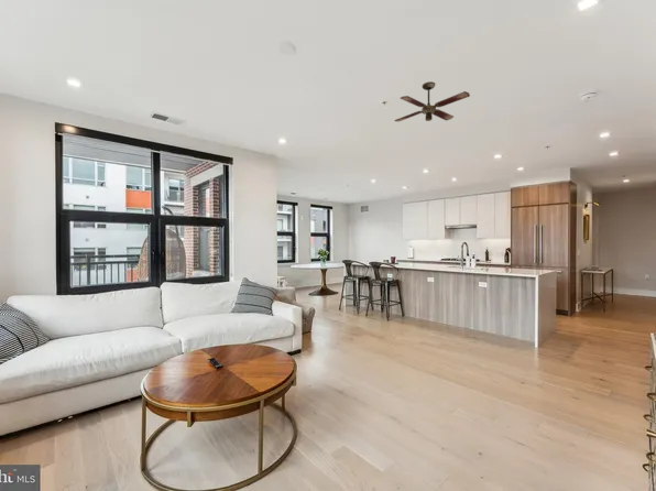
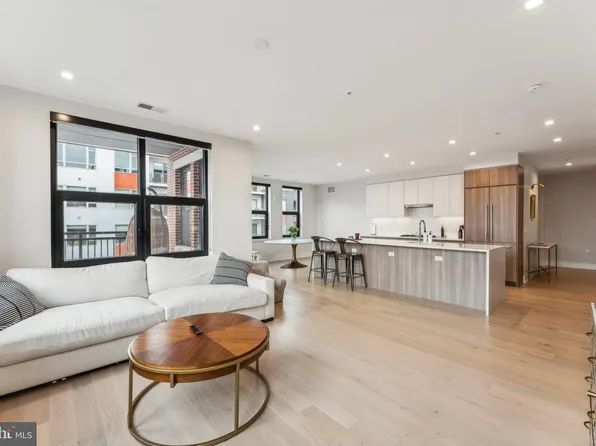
- ceiling fan (428, 102)
